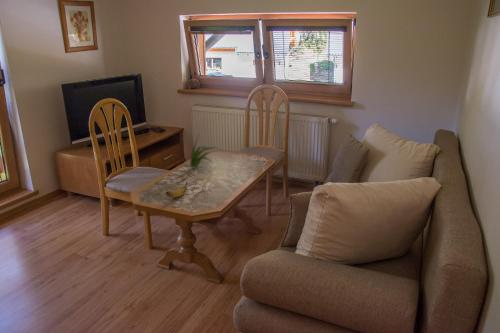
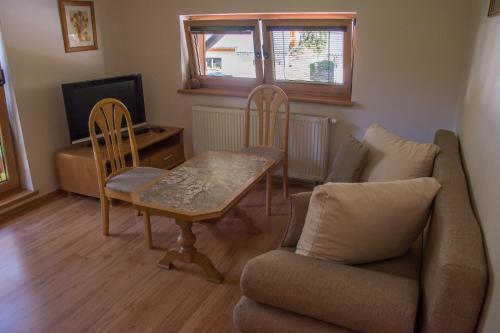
- plant (209, 148)
- banana (178, 191)
